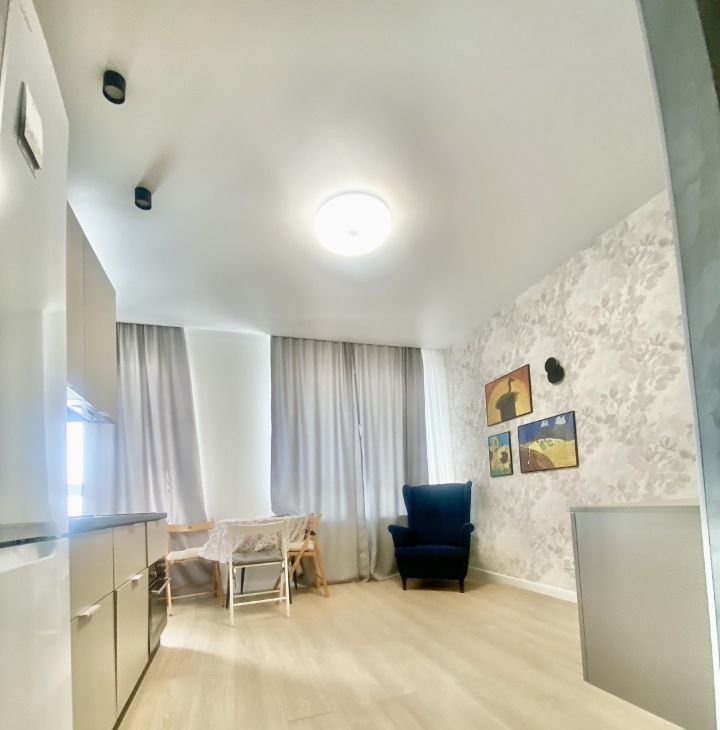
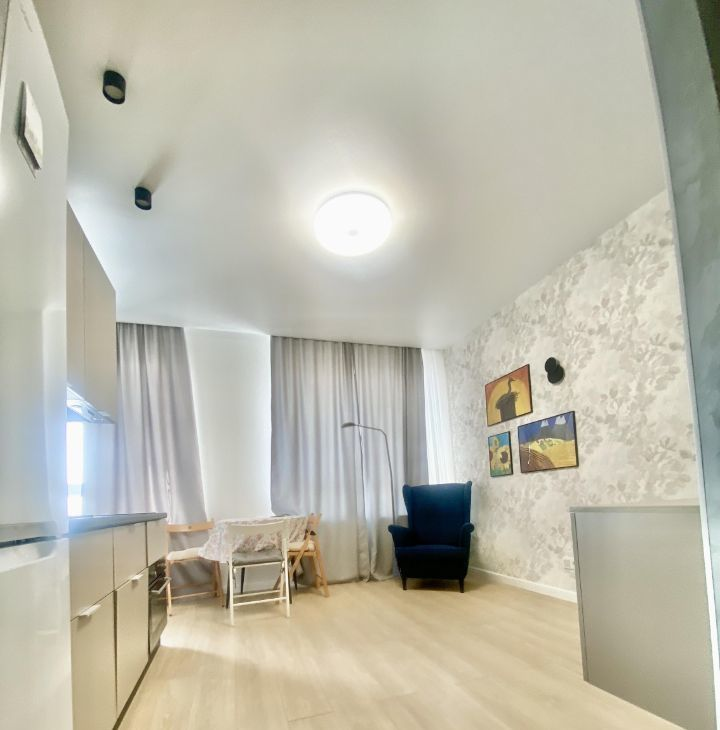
+ floor lamp (391, 493)
